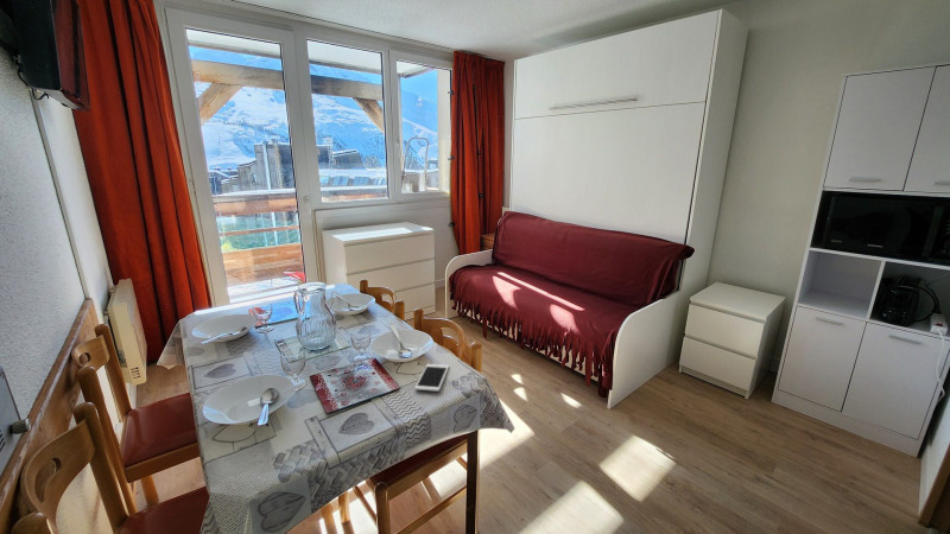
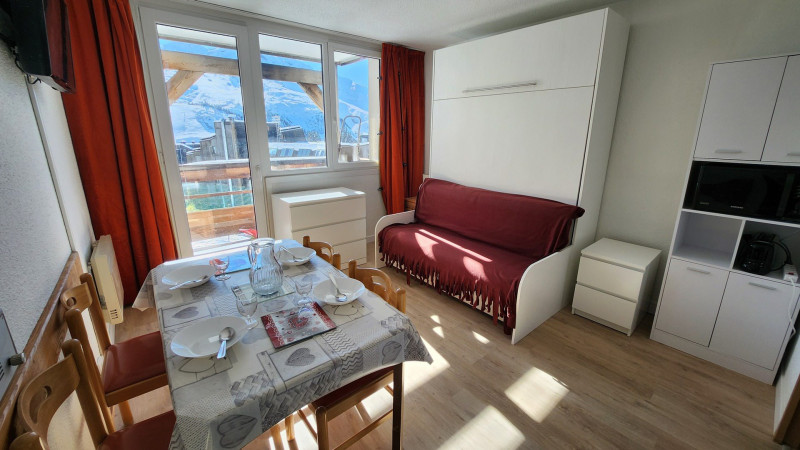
- cell phone (432, 376)
